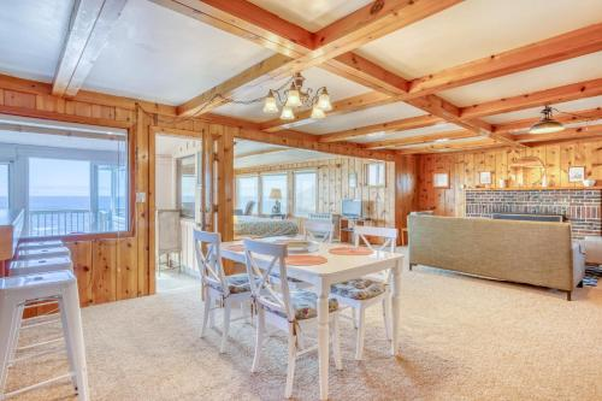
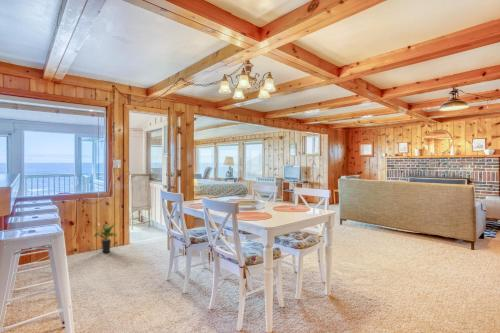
+ potted plant (105, 238)
